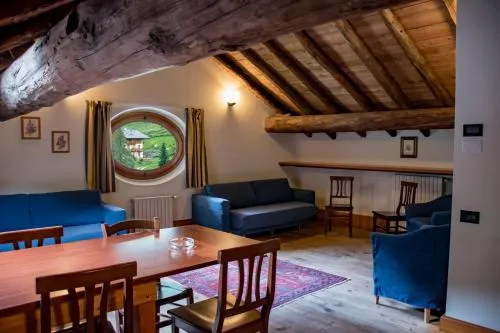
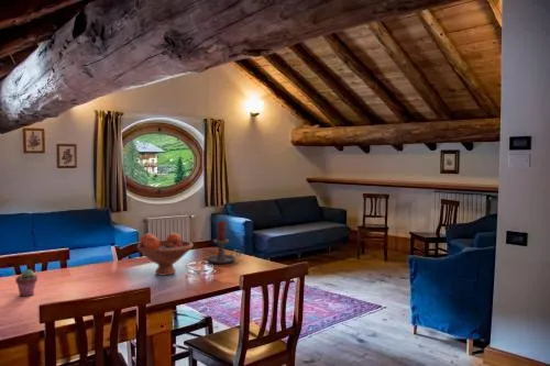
+ fruit bowl (165, 253)
+ potted succulent (26, 281)
+ candle holder (224, 240)
